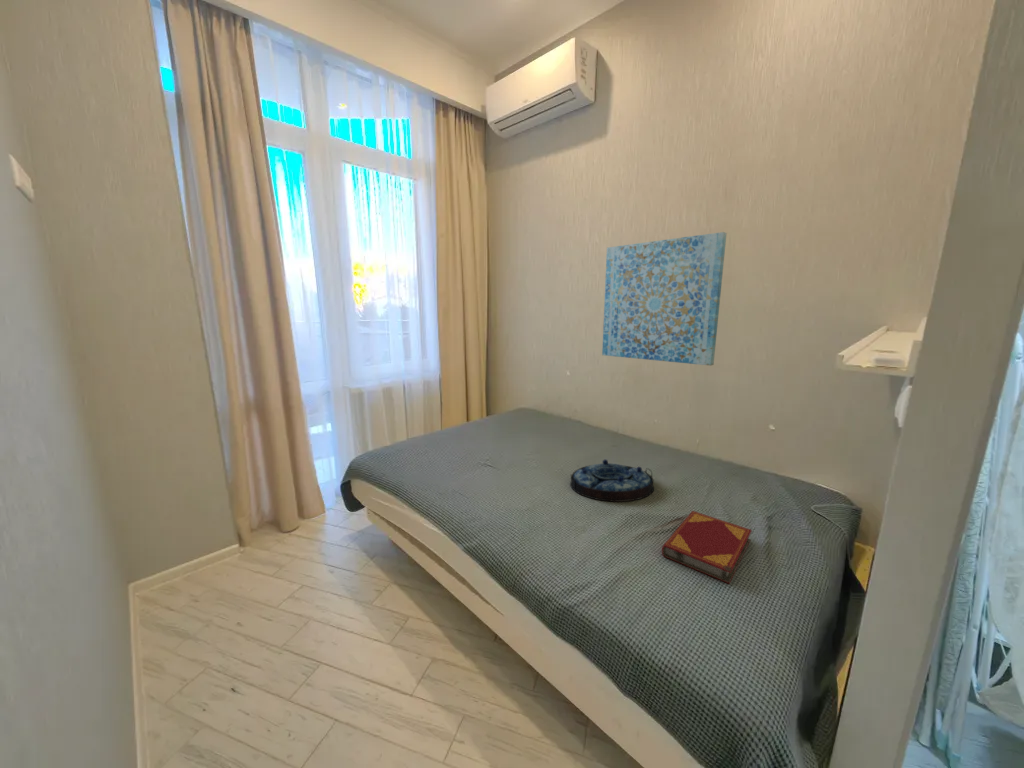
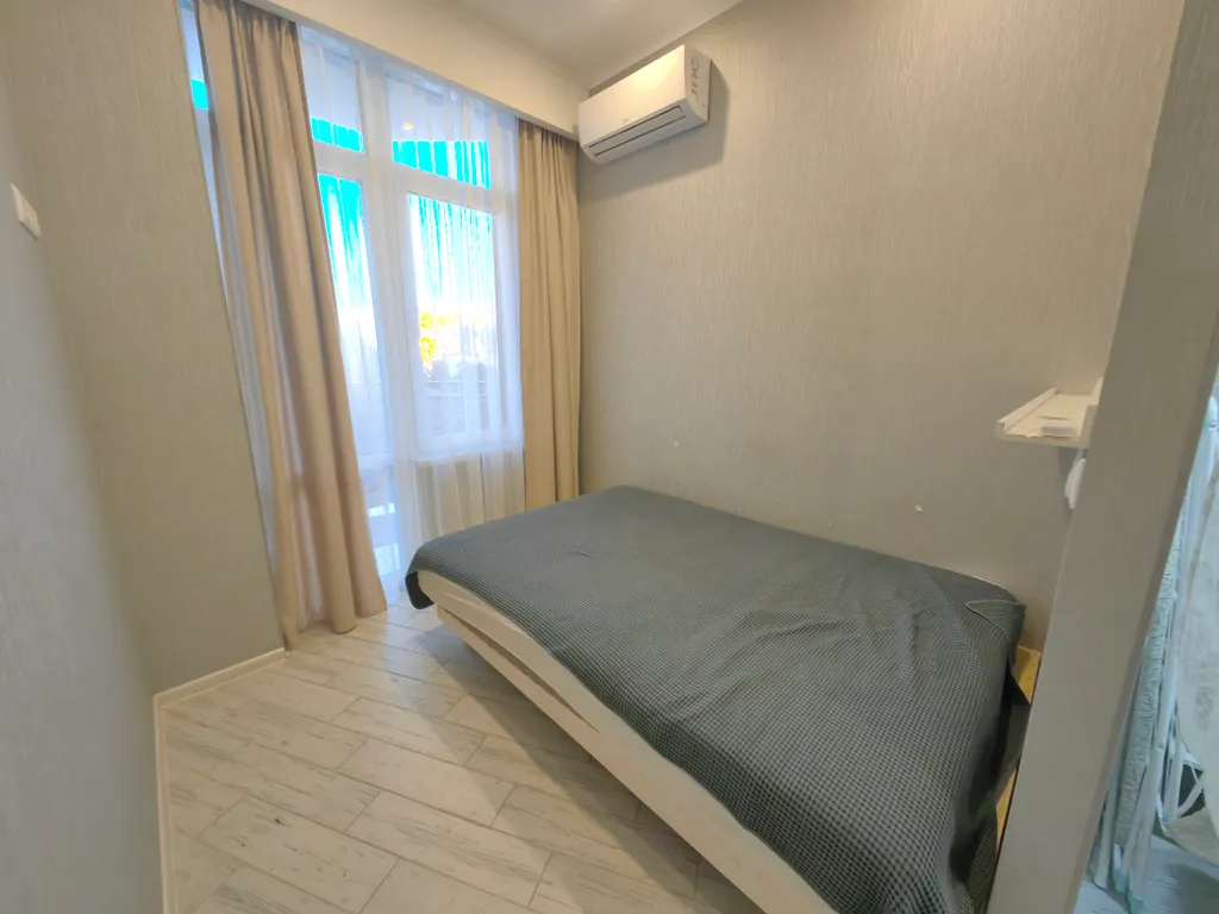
- wall art (656, 302)
- serving tray (611, 476)
- hardback book (707, 542)
